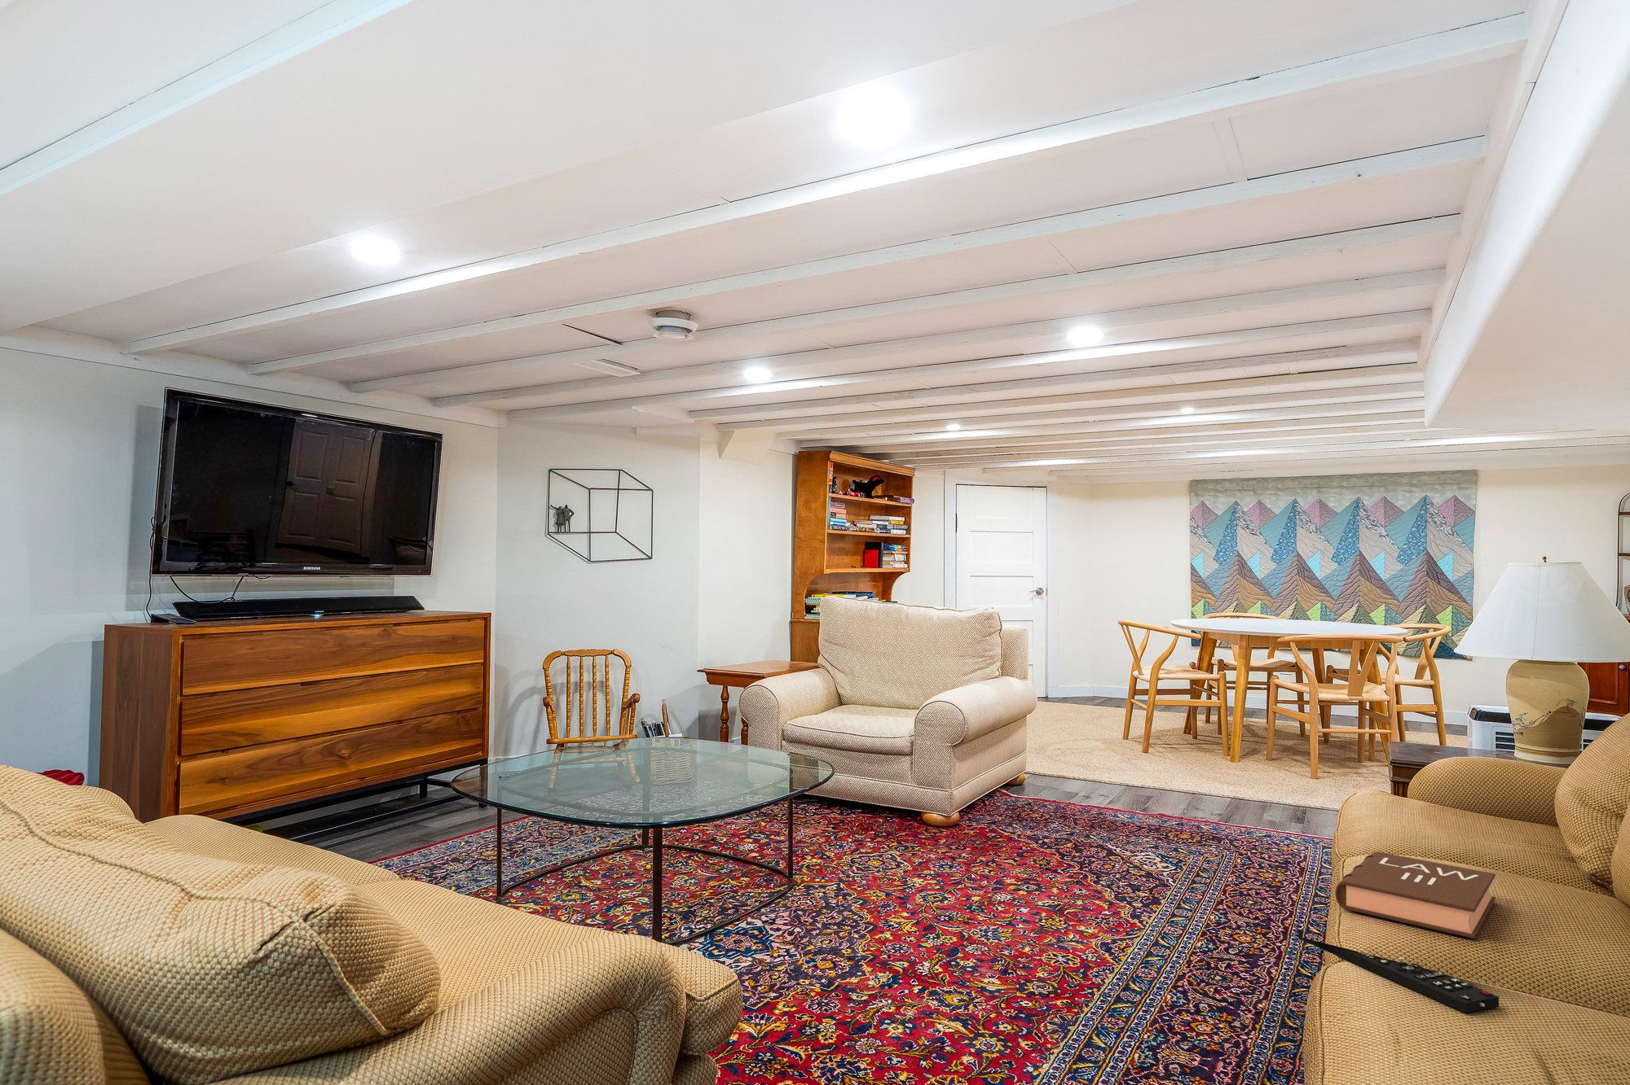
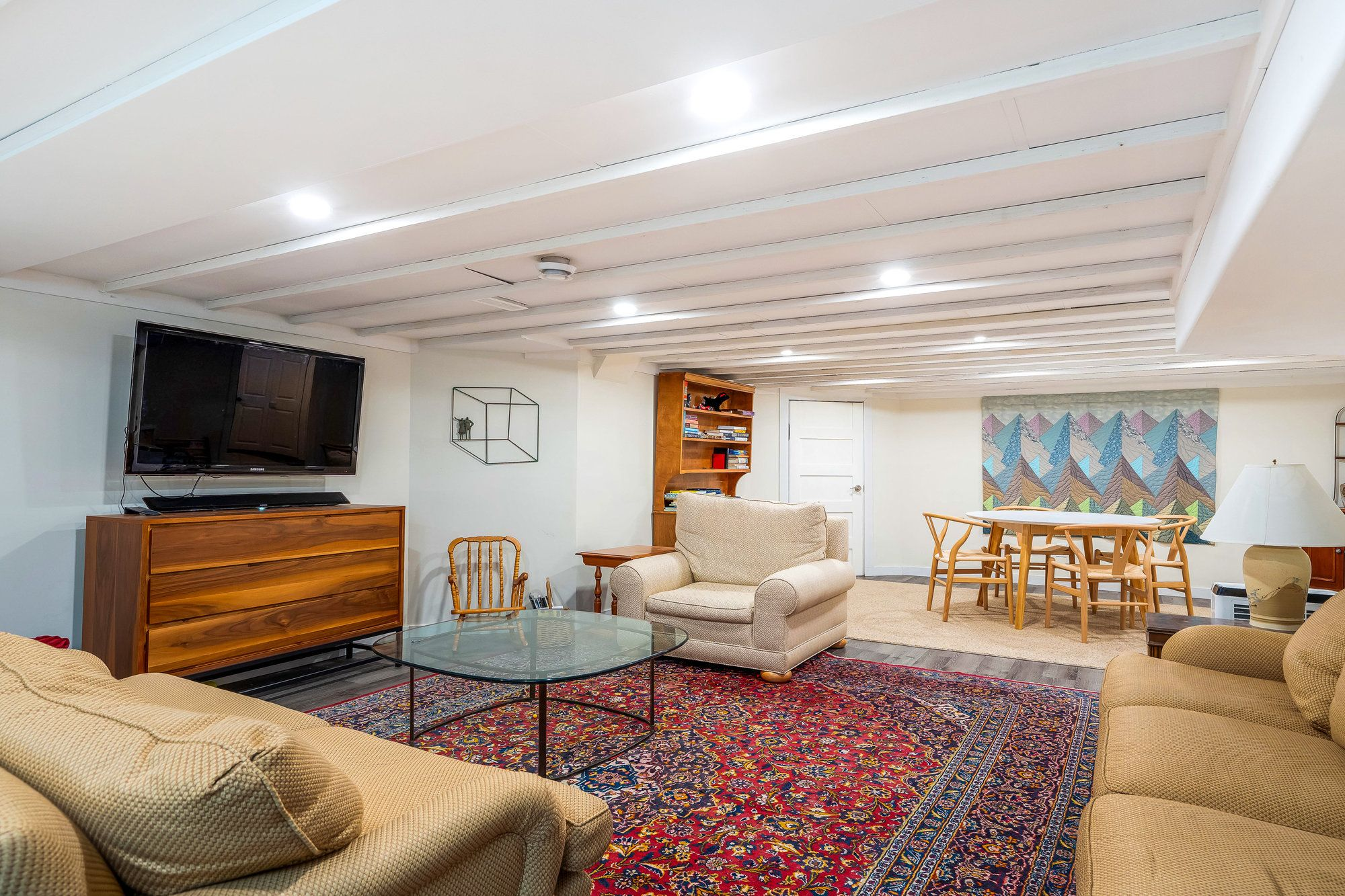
- book (1415, 890)
- remote control (1390, 964)
